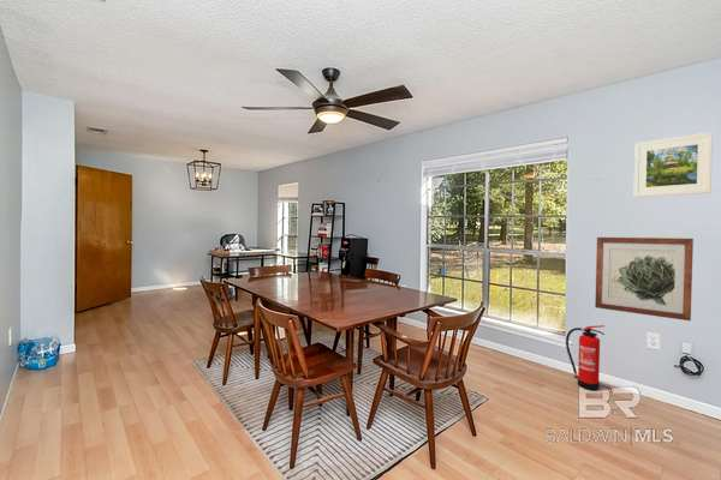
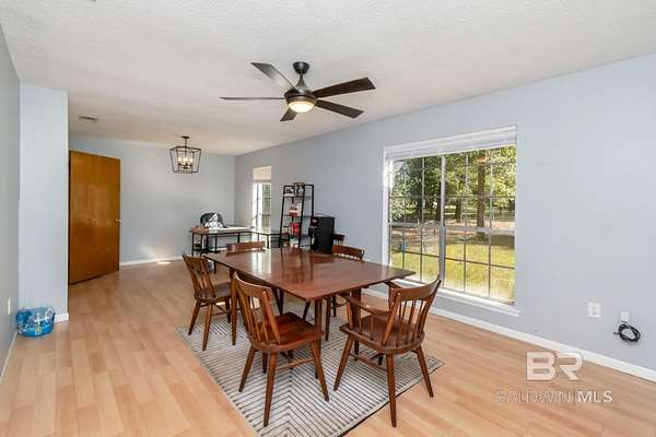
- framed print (671, 166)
- wall art (640, 275)
- fire extinguisher (583, 353)
